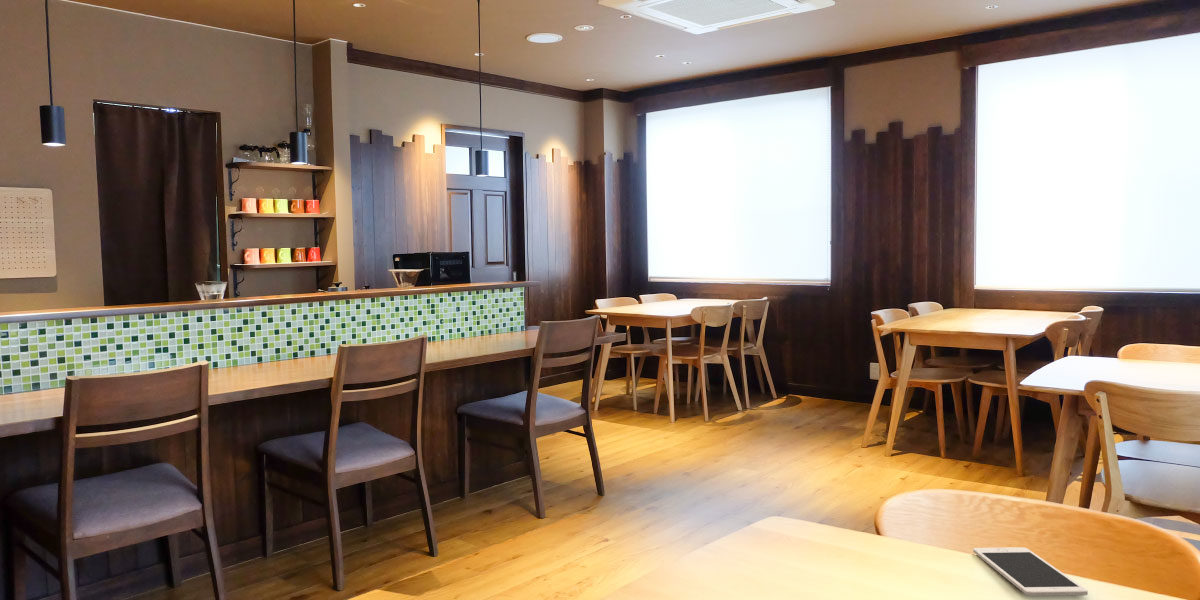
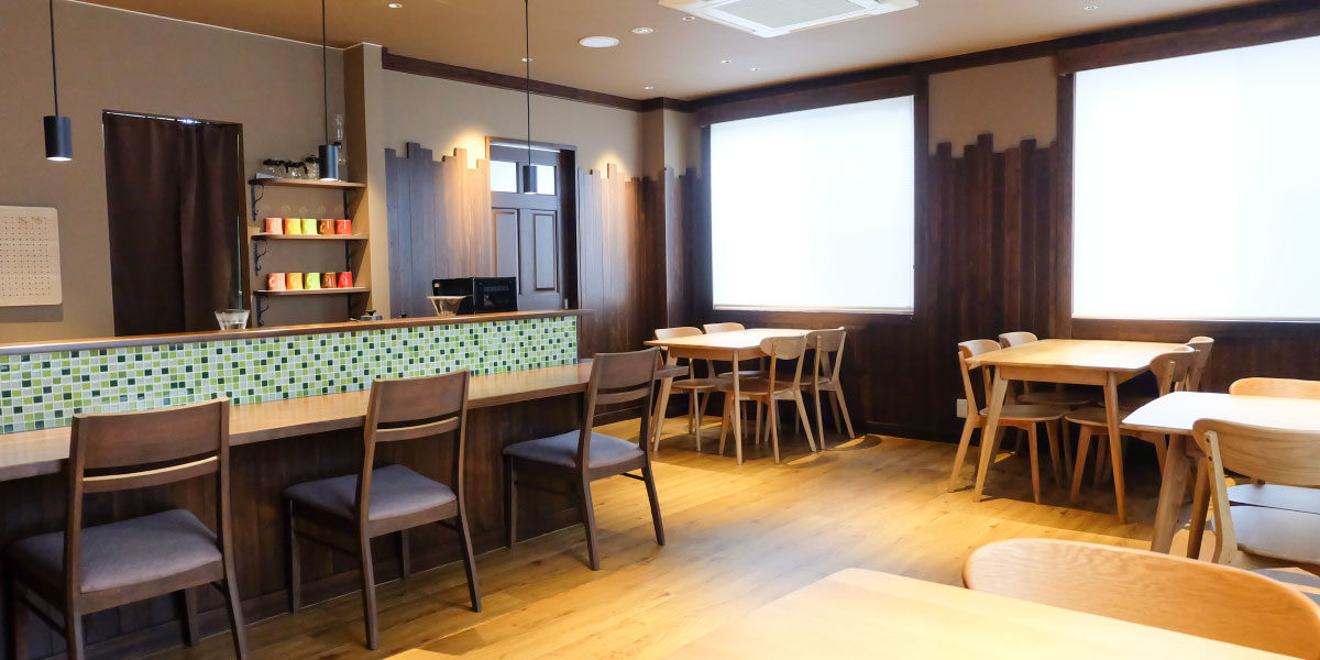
- cell phone (1026, 570)
